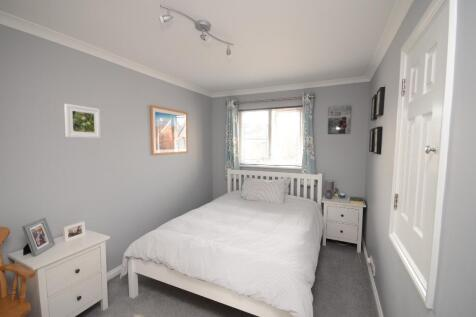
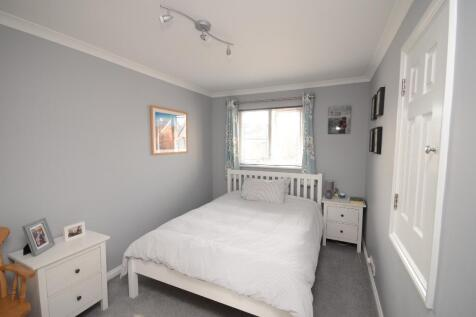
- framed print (83, 122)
